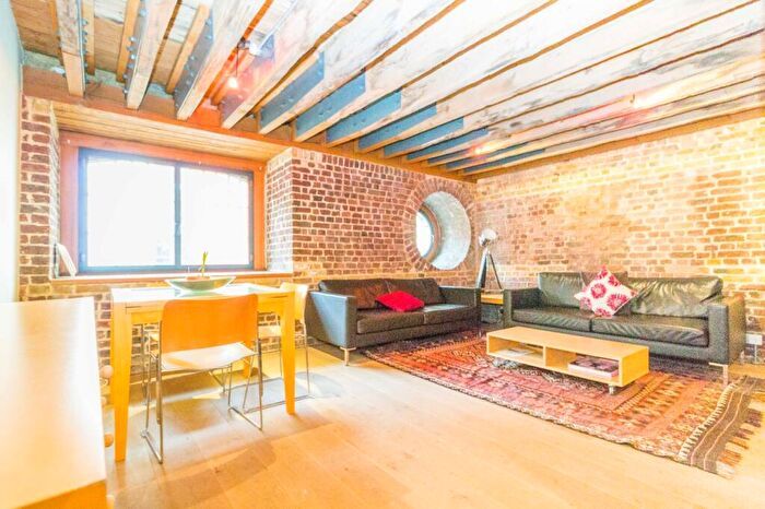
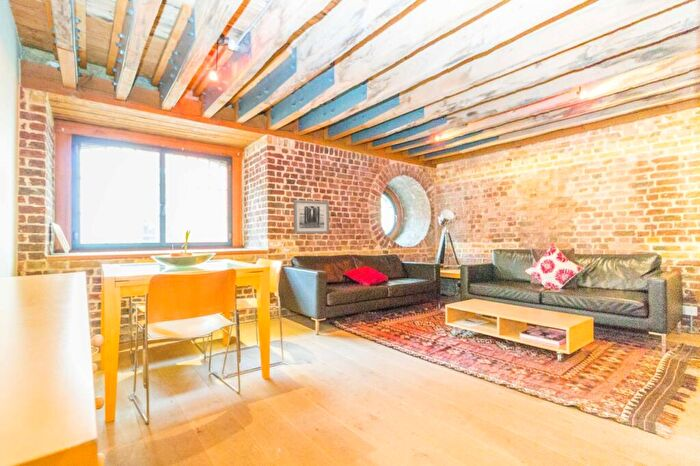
+ wall art (311, 217)
